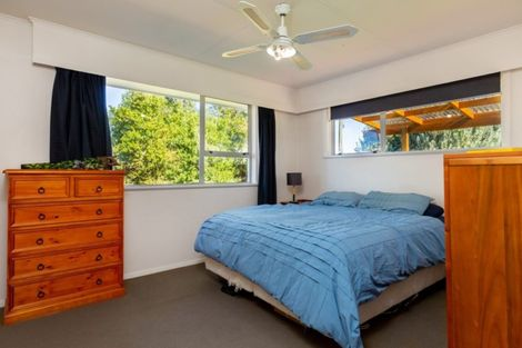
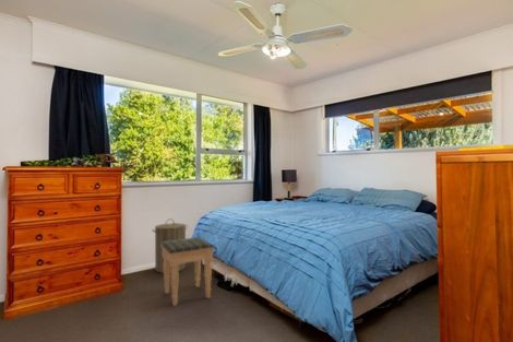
+ laundry hamper (170, 239)
+ footstool (184, 262)
